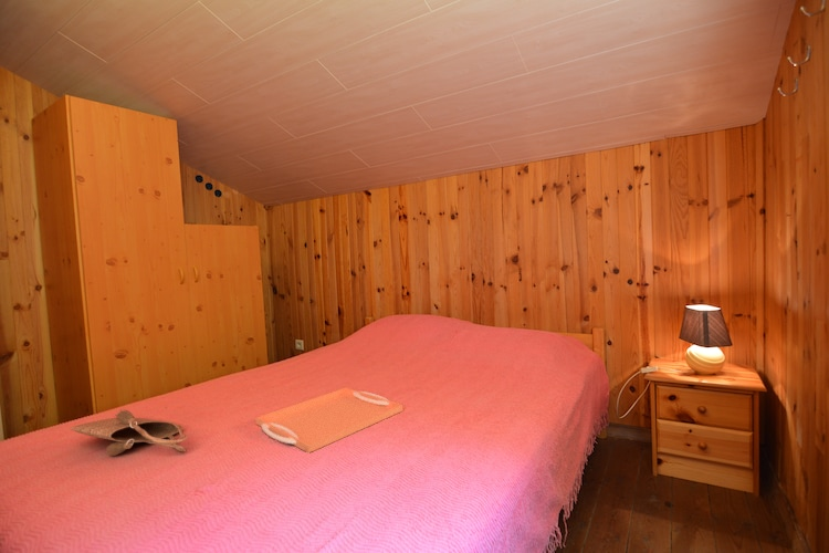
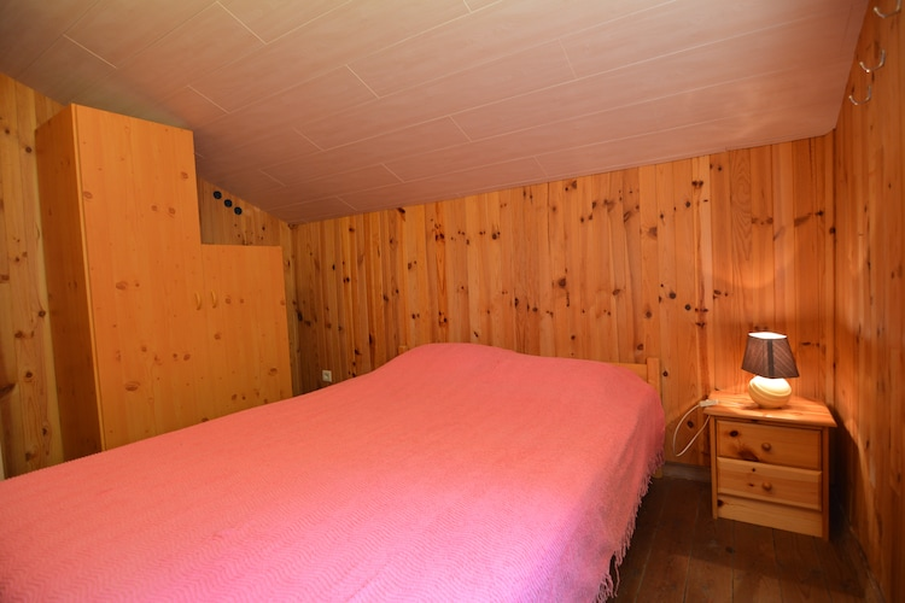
- tote bag (141, 425)
- serving tray (330, 414)
